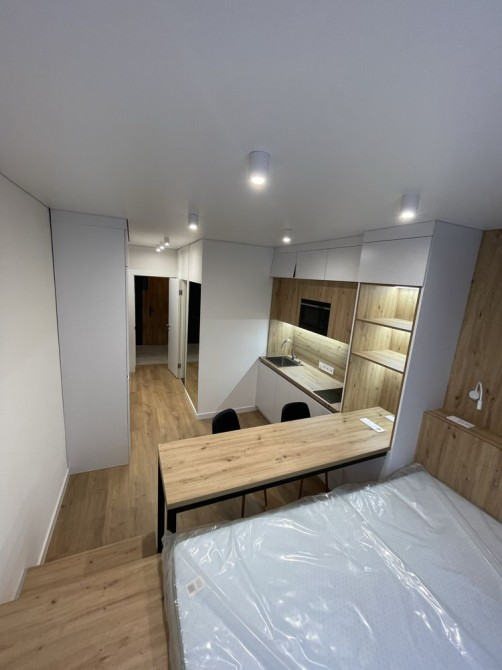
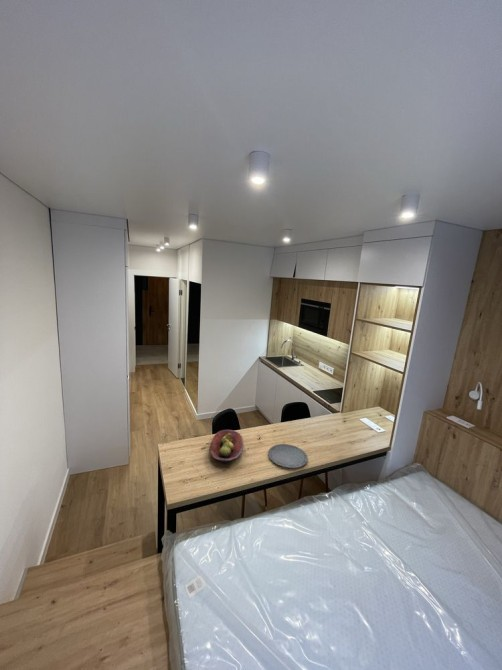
+ fruit bowl (226, 444)
+ plate (287, 455)
